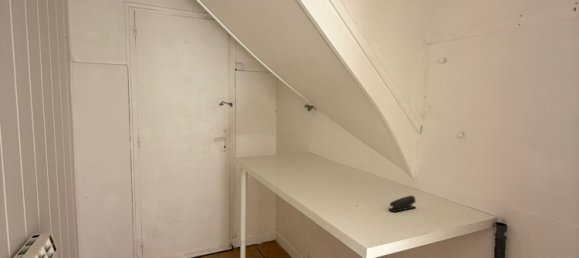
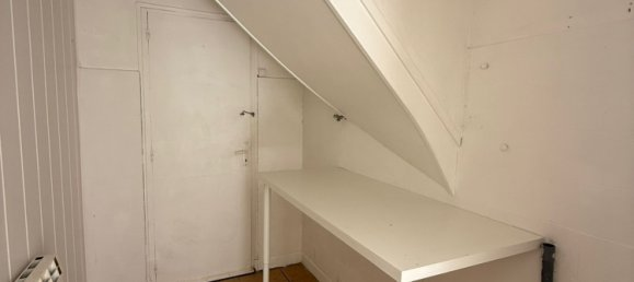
- stapler (402, 203)
